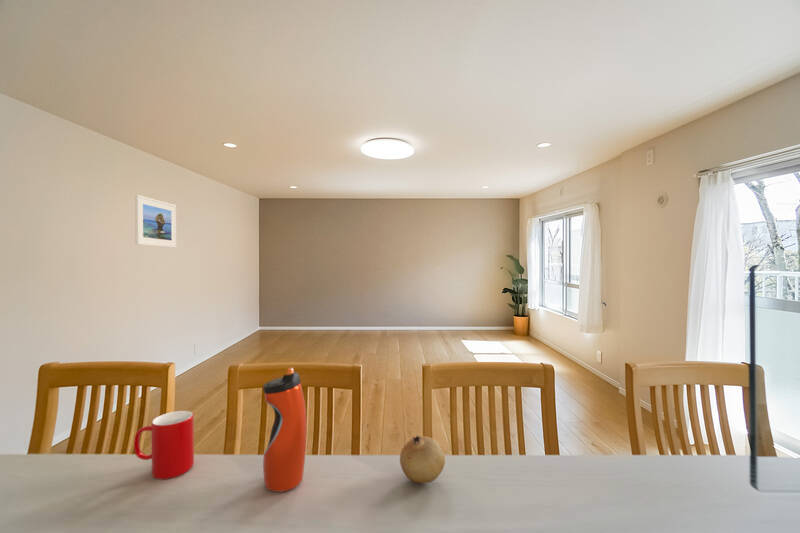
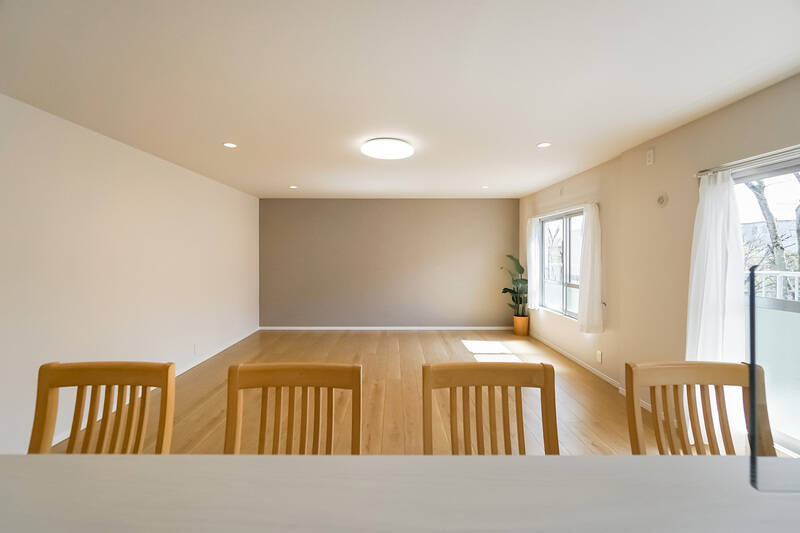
- cup (166, 443)
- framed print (157, 223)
- fruit (422, 456)
- water bottle (285, 425)
